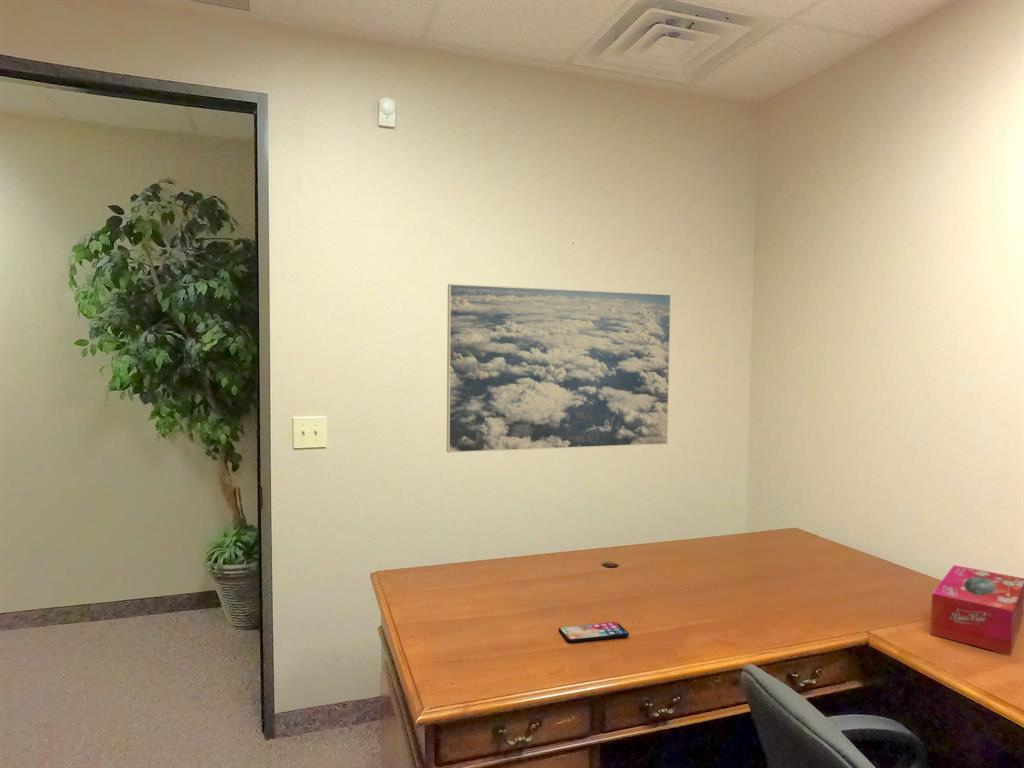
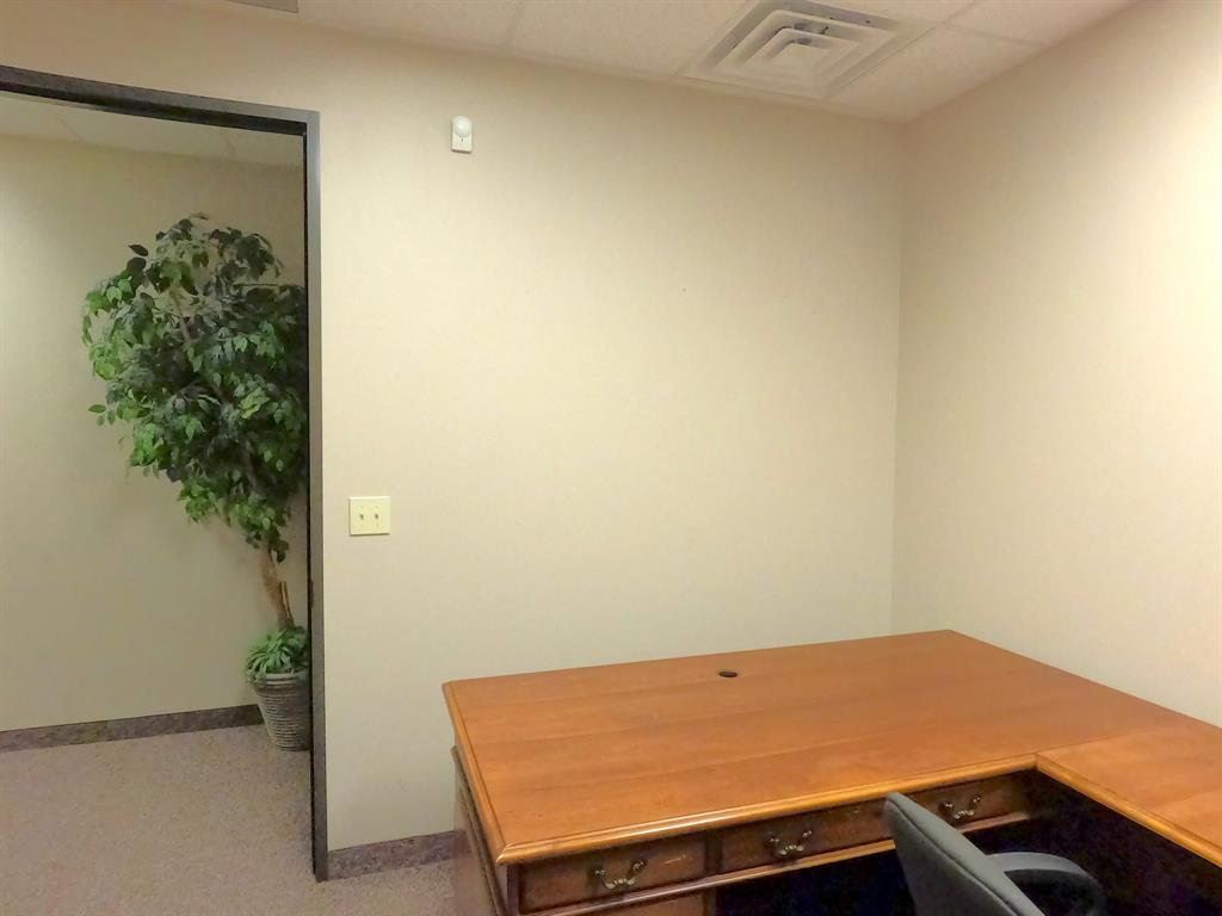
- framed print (564, 369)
- tissue box (979, 605)
- smartphone (593, 631)
